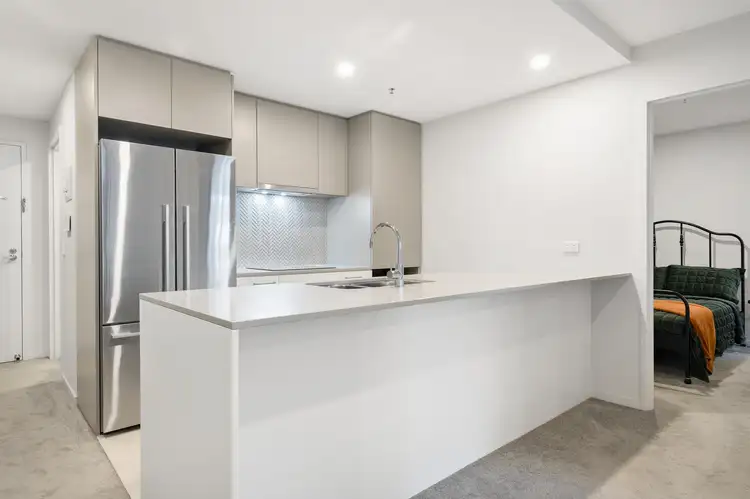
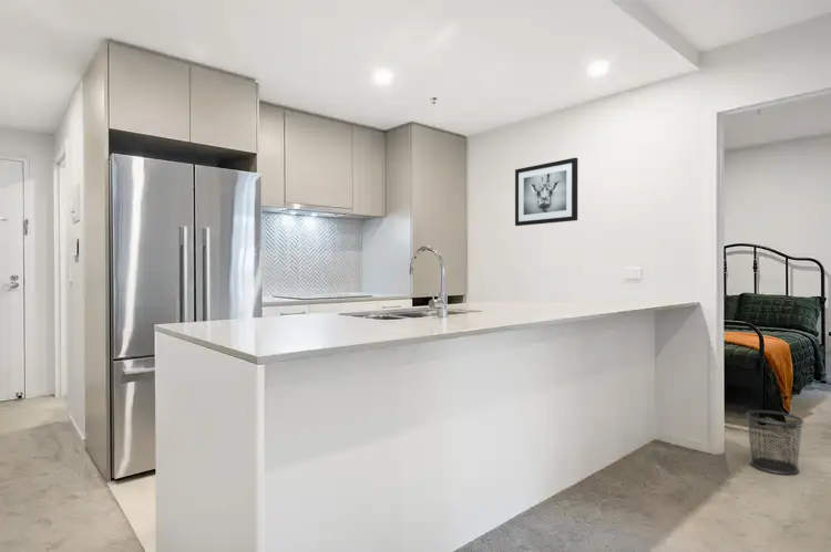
+ wall art (544, 194)
+ waste bin (773, 441)
